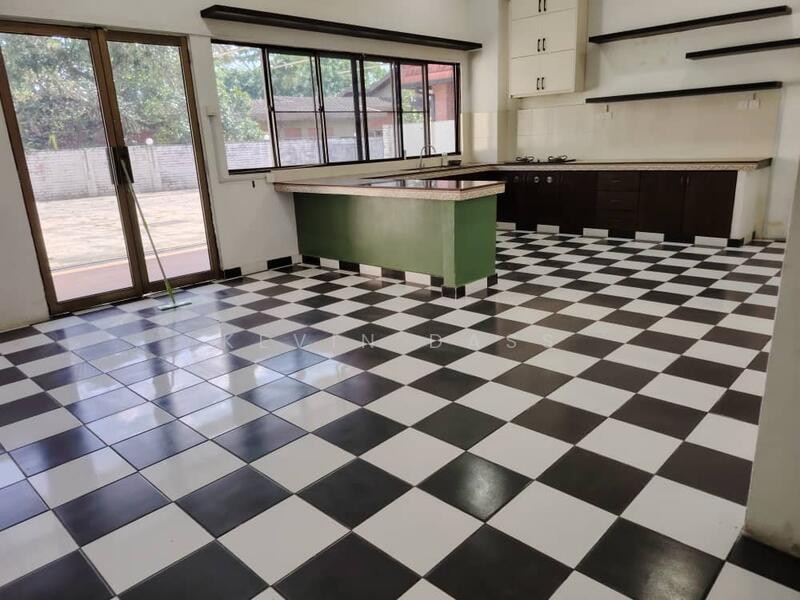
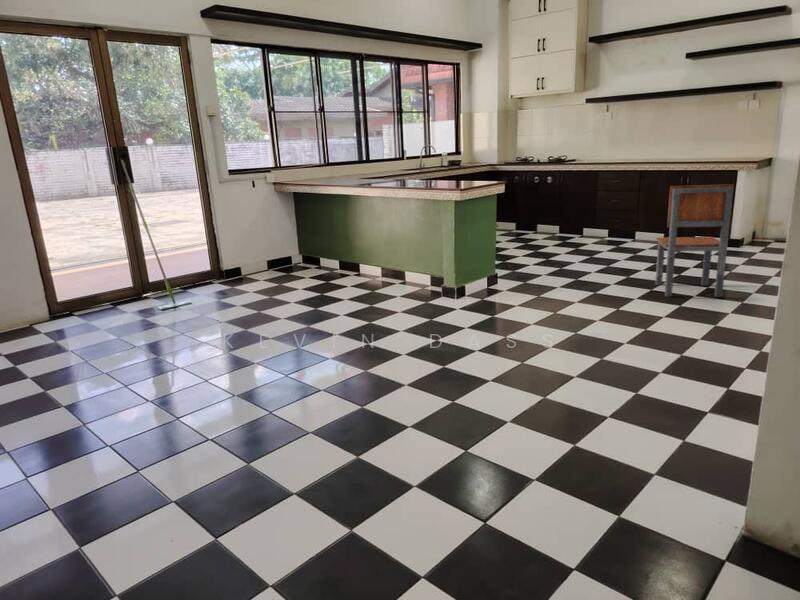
+ chair (691, 238)
